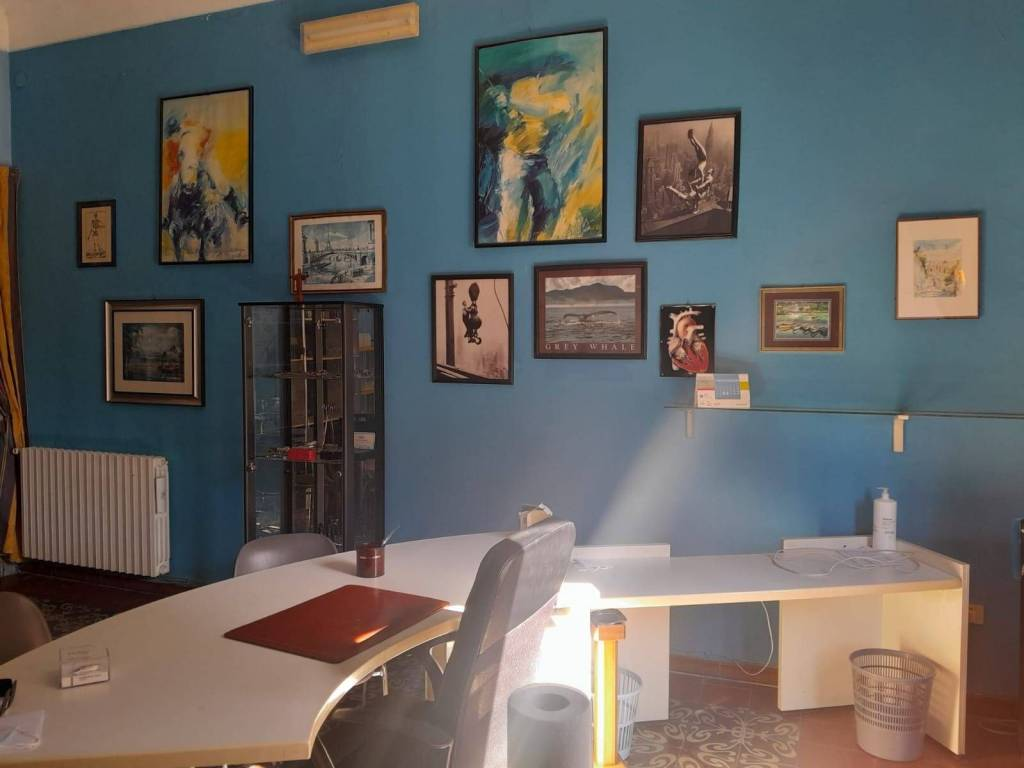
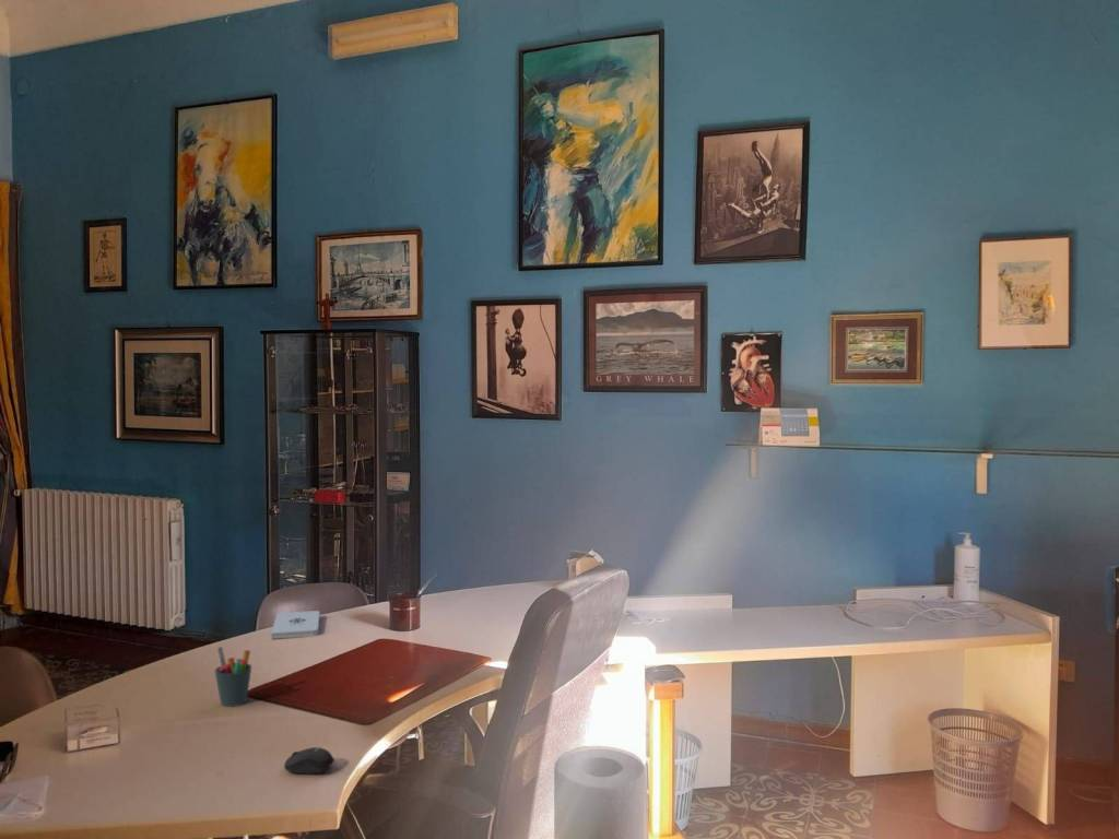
+ notepad (296, 624)
+ computer mouse (309, 758)
+ pen holder (234, 676)
